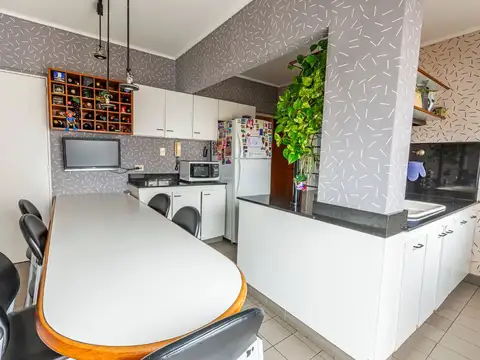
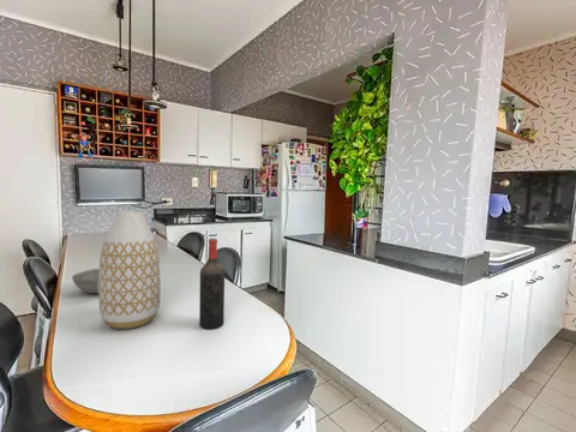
+ vase (130, 266)
+ wine bottle (211, 282)
+ bowl (98, 280)
